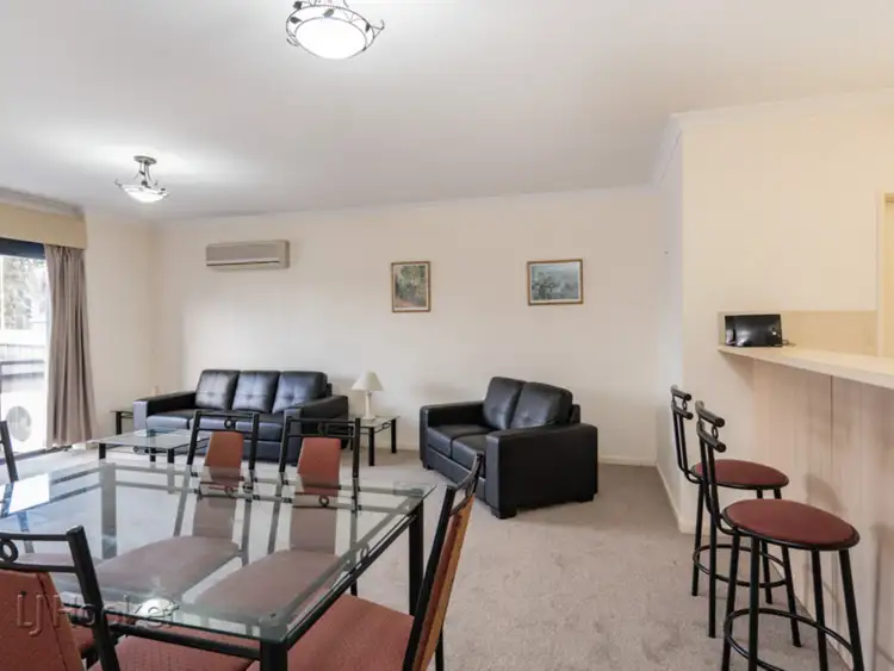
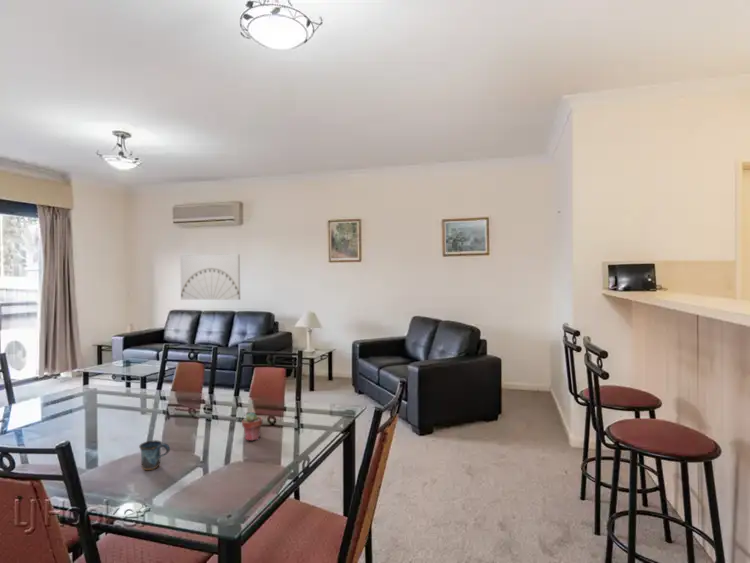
+ wall art (209, 277)
+ potted succulent (252, 425)
+ mug (153, 456)
